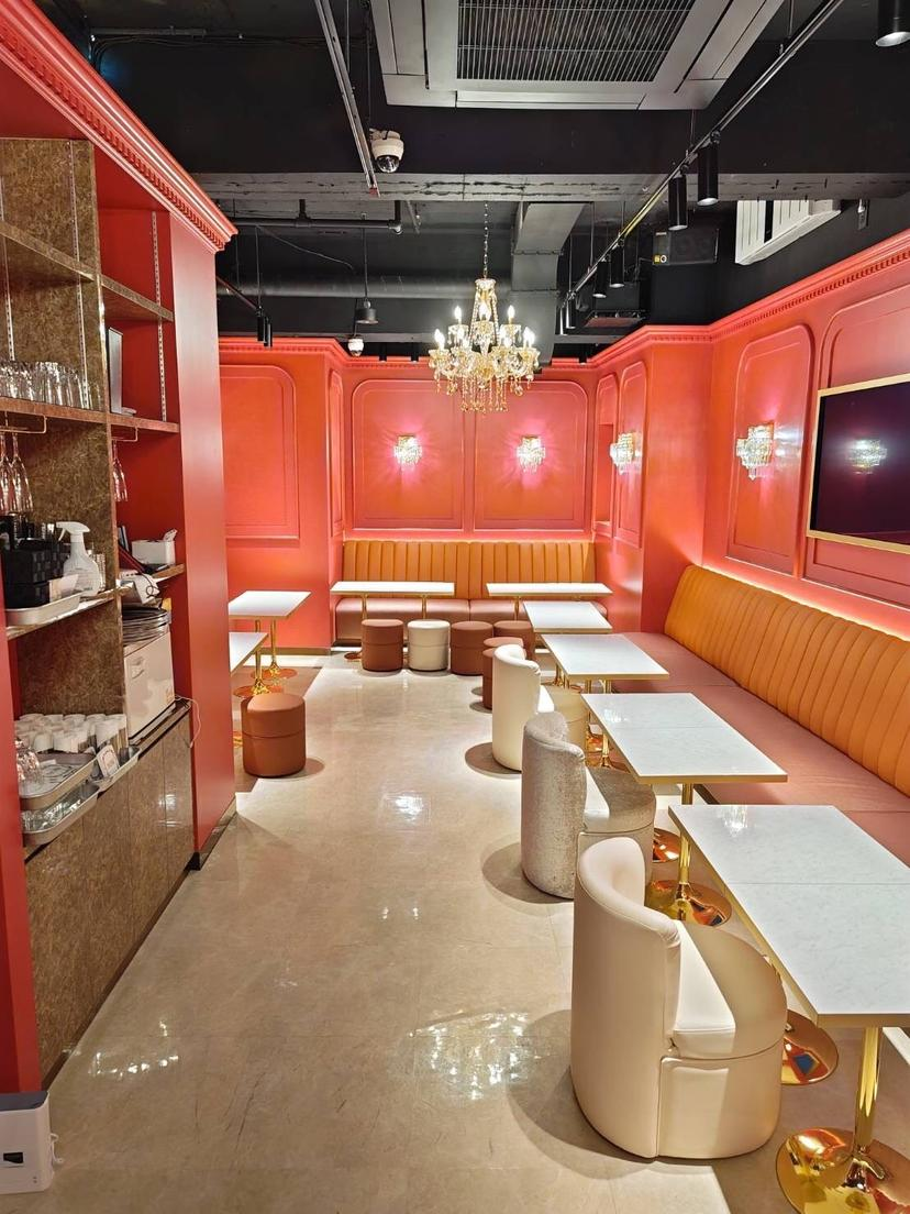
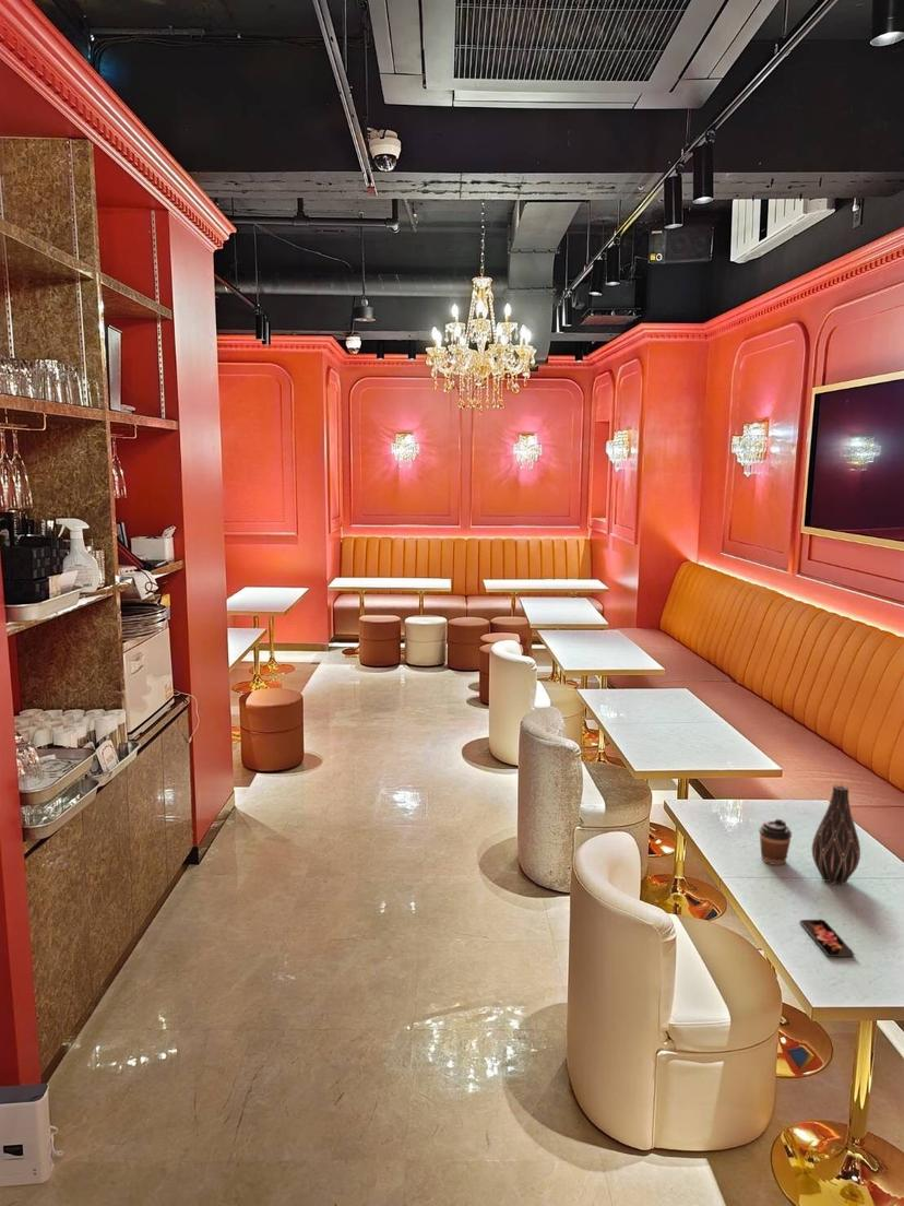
+ vase (836, 833)
+ smartphone (825, 937)
+ coffee cup (774, 840)
